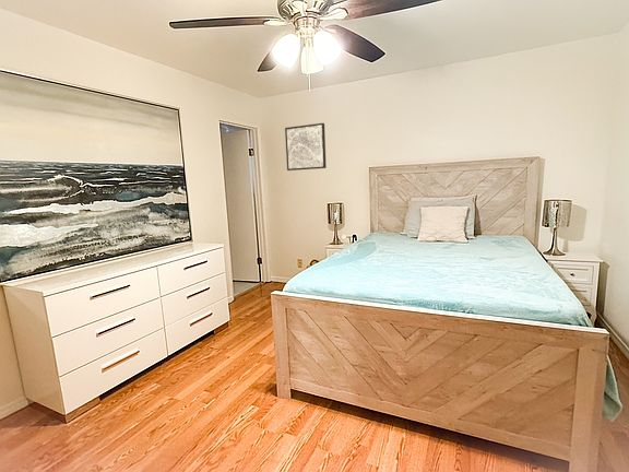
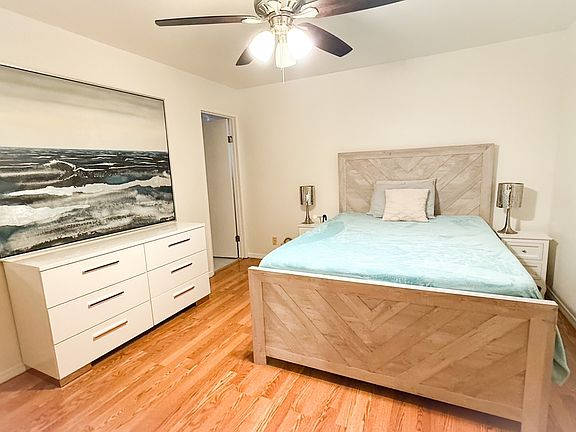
- wall art (305, 148)
